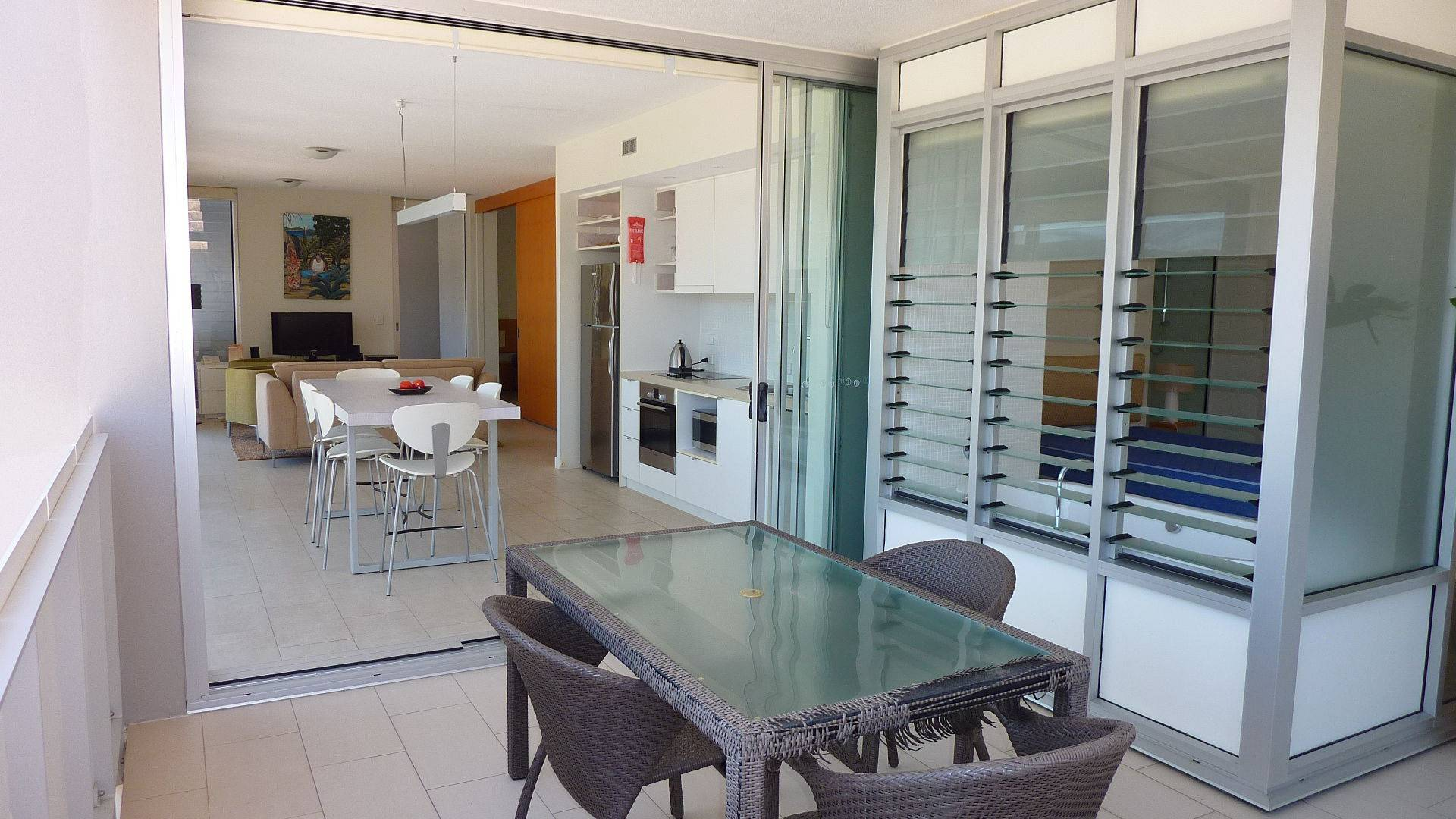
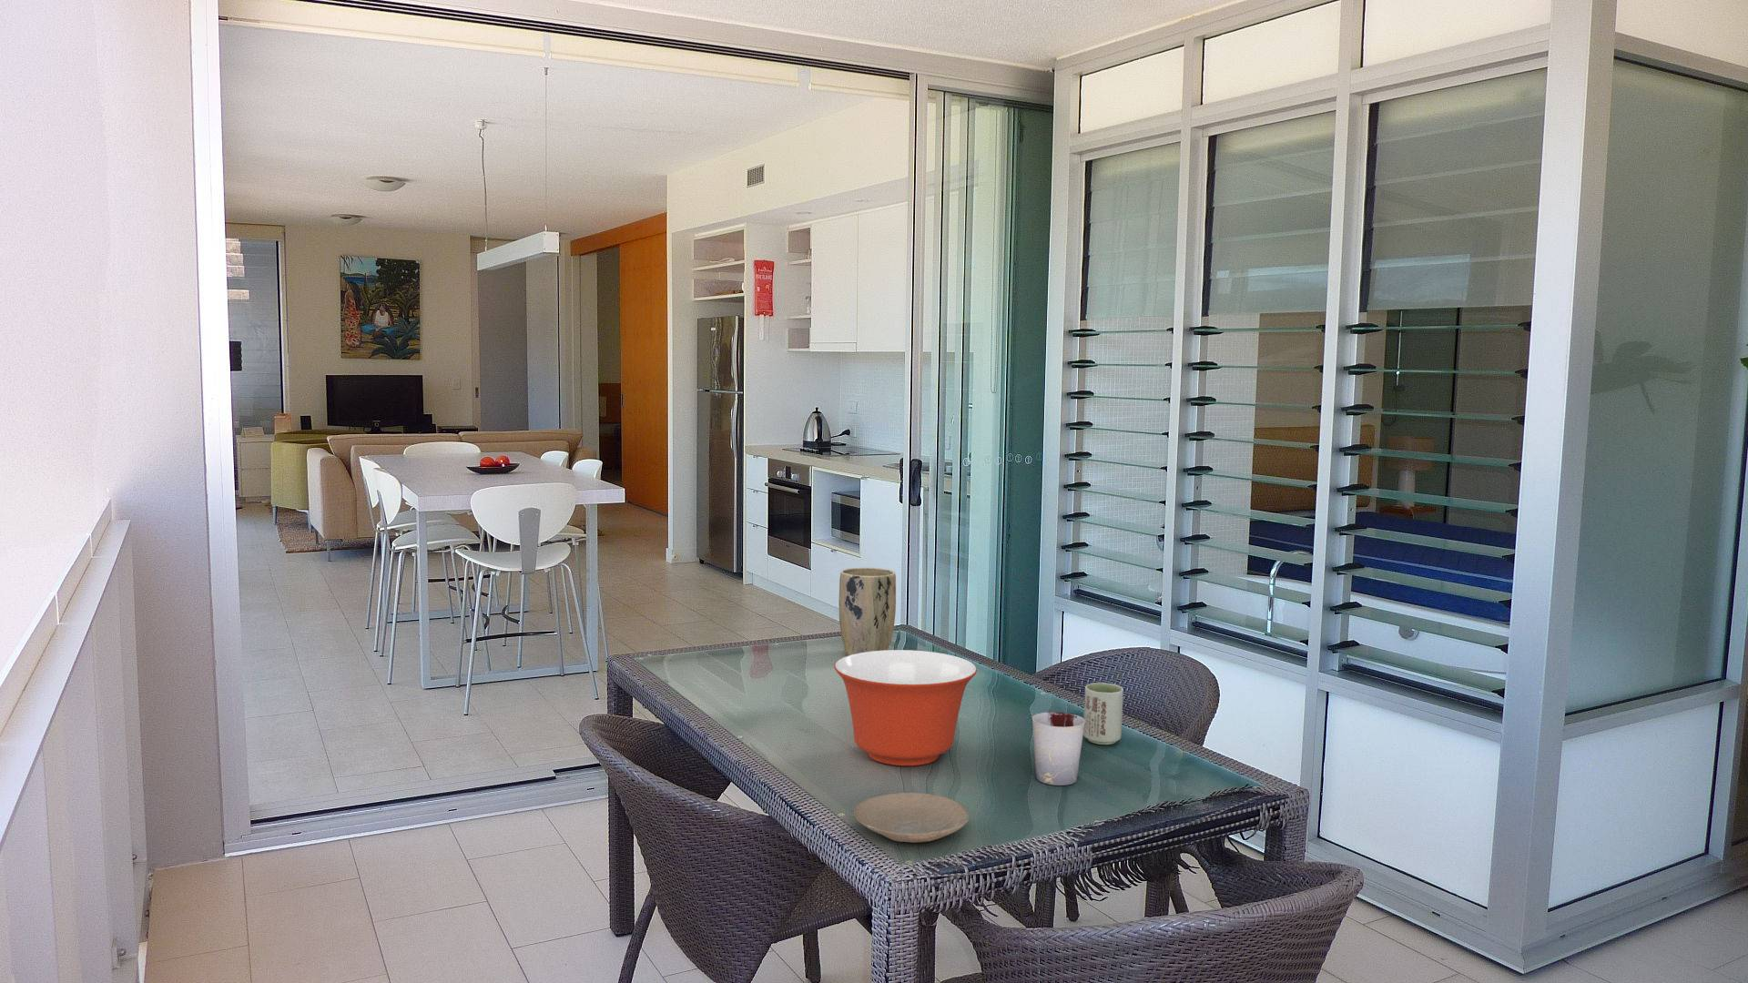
+ mixing bowl (904, 711)
+ plant pot (867, 613)
+ cup (1102, 714)
+ plate (910, 820)
+ cup (1053, 745)
